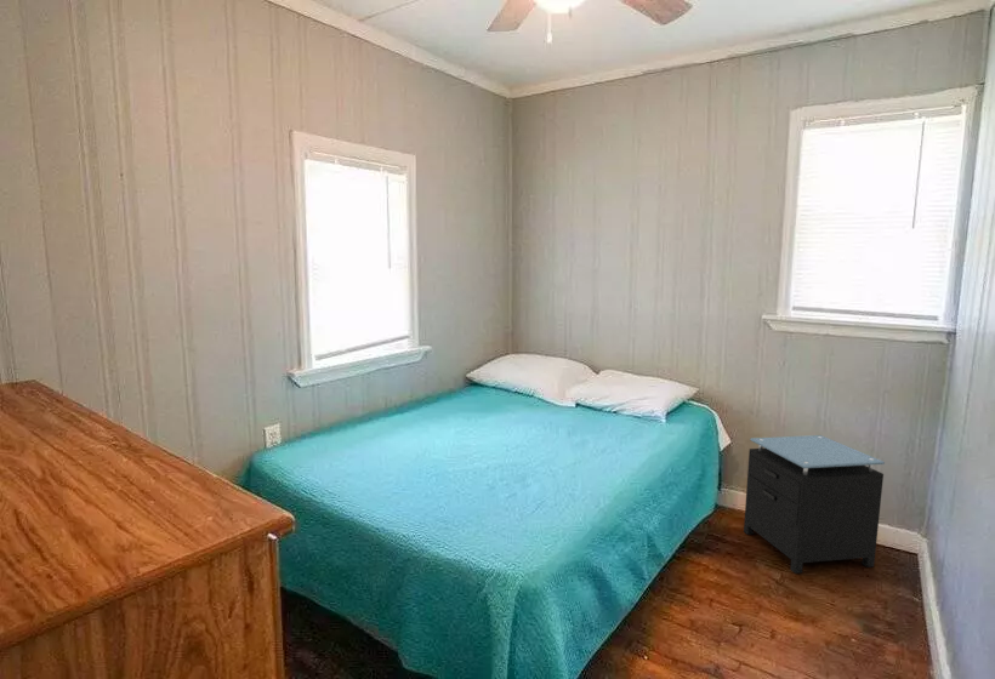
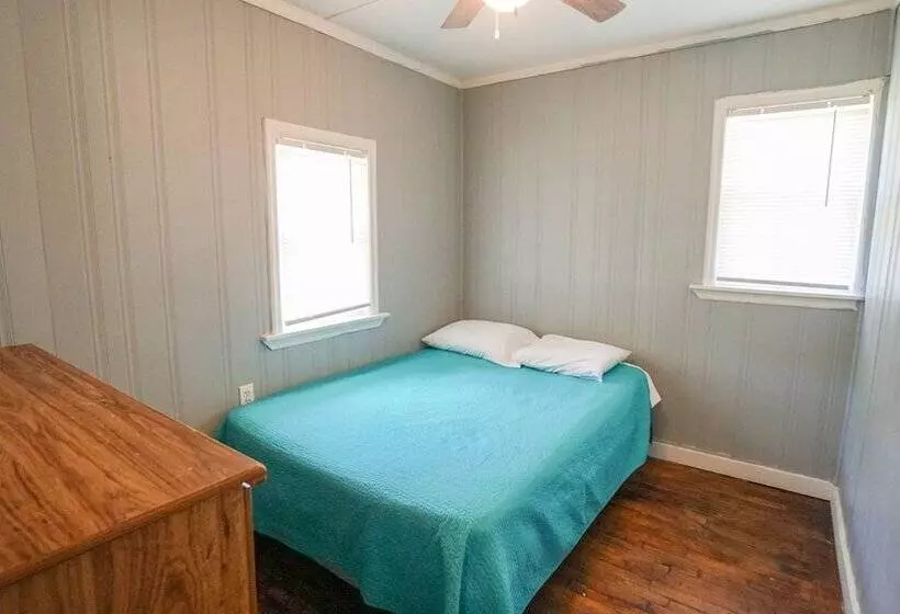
- nightstand (808, 498)
